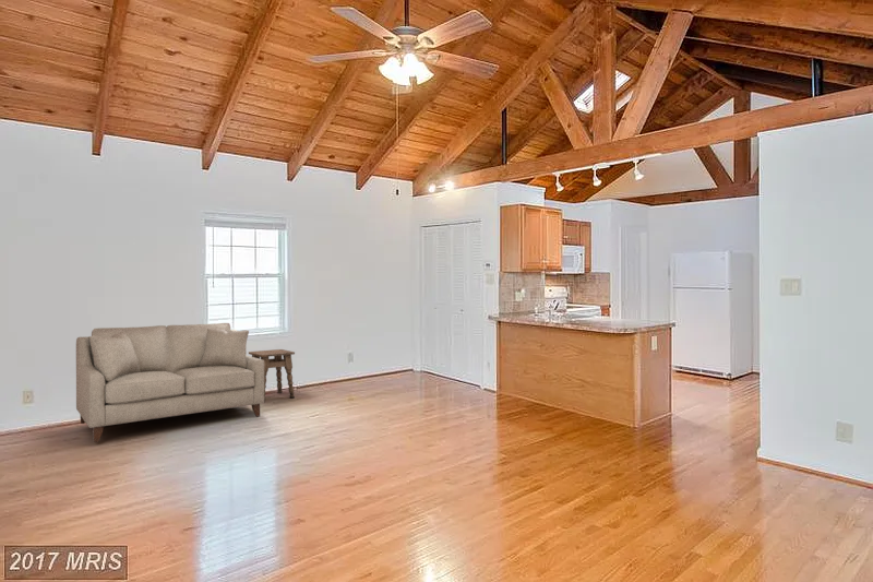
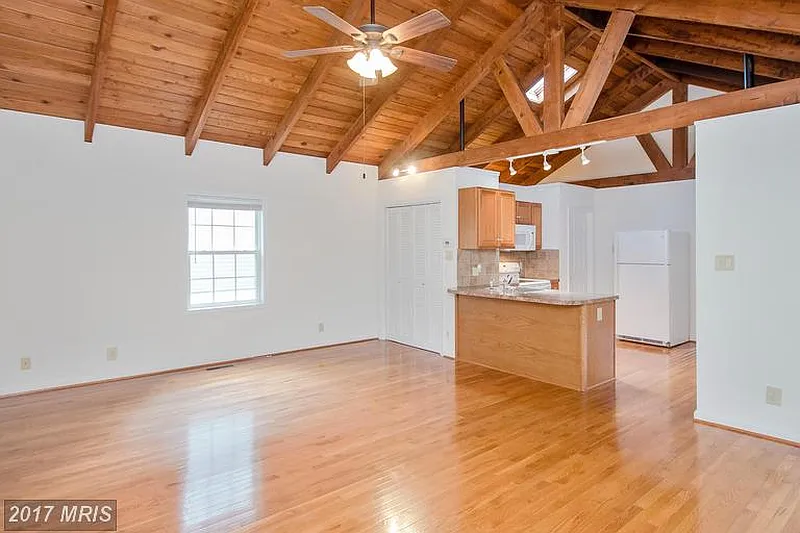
- side table (276, 375)
- sofa (174, 373)
